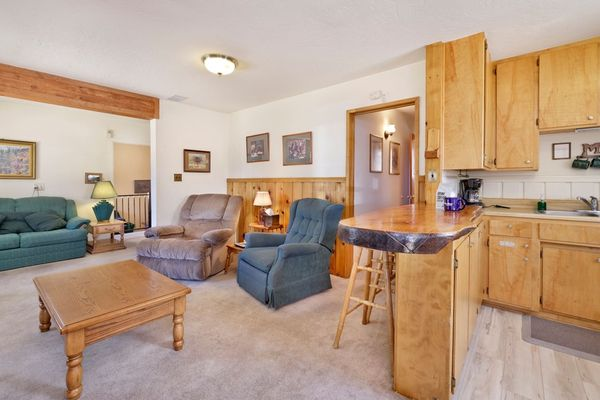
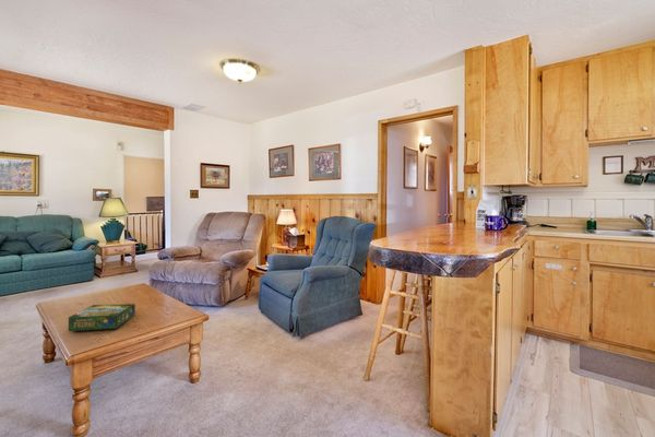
+ board game (104, 316)
